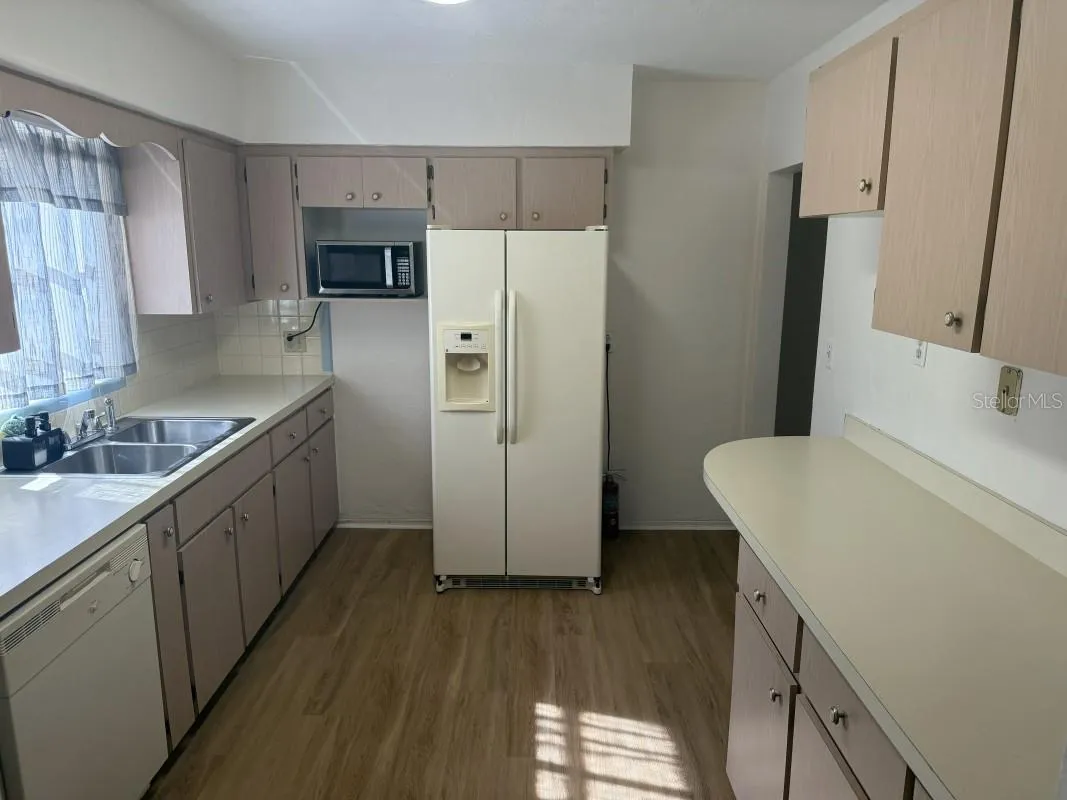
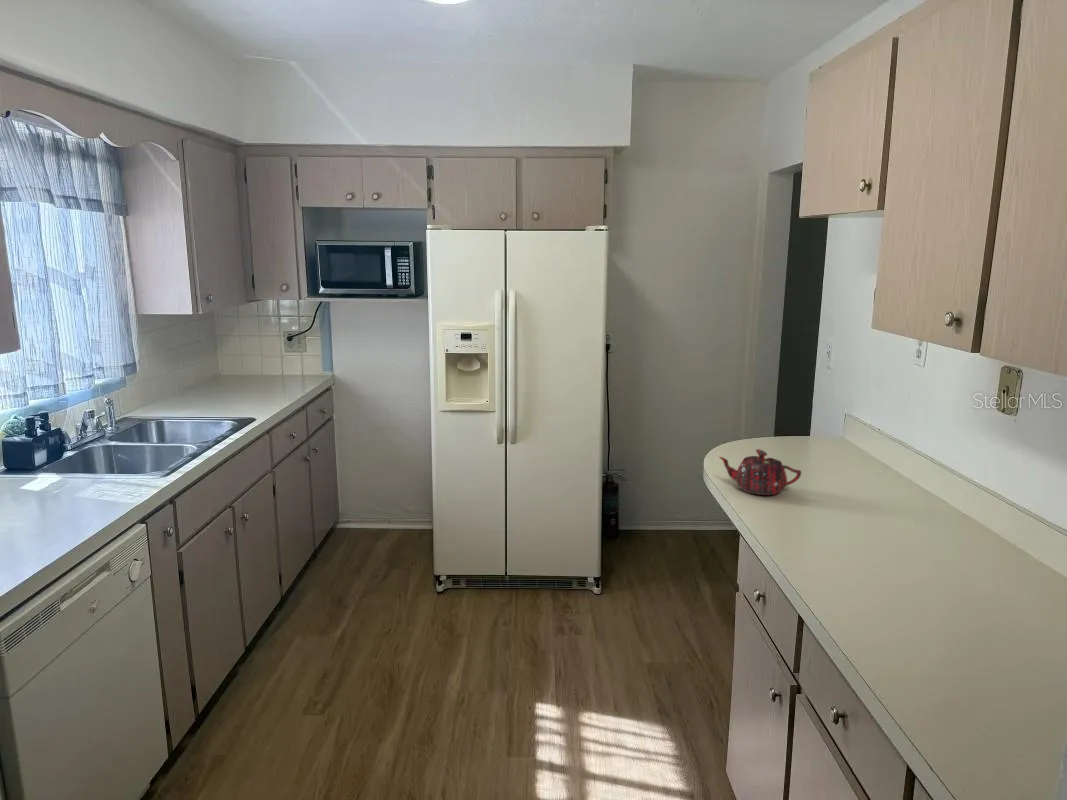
+ teapot (758, 470)
